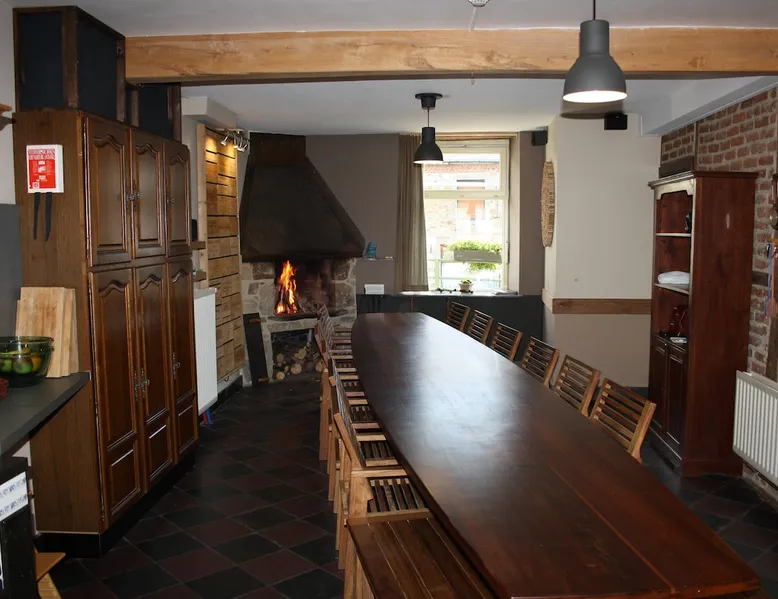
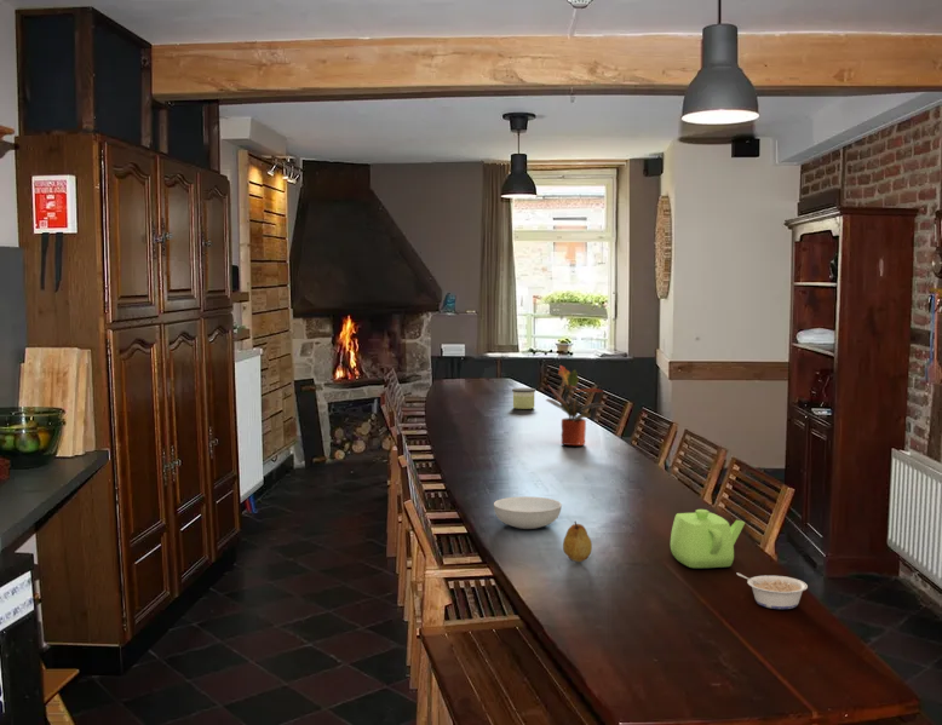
+ serving bowl (527, 514)
+ potted plant (573, 407)
+ legume (774, 591)
+ candle (523, 398)
+ teapot (713, 537)
+ fruit (576, 539)
